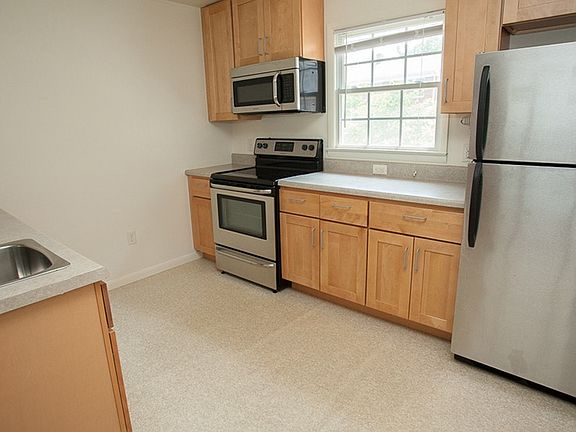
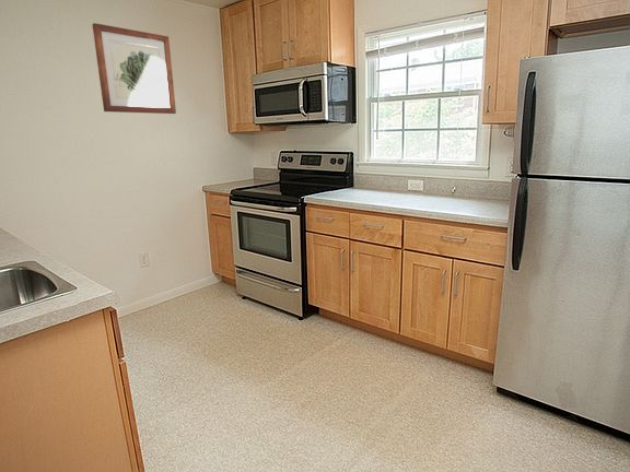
+ wall art (137, 72)
